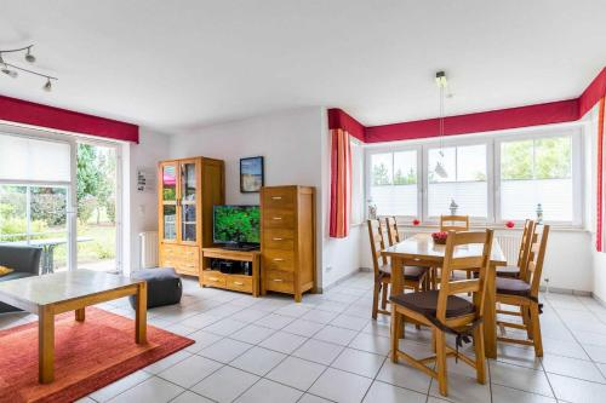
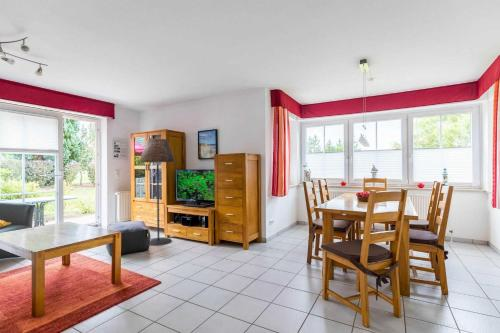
+ floor lamp (157, 190)
